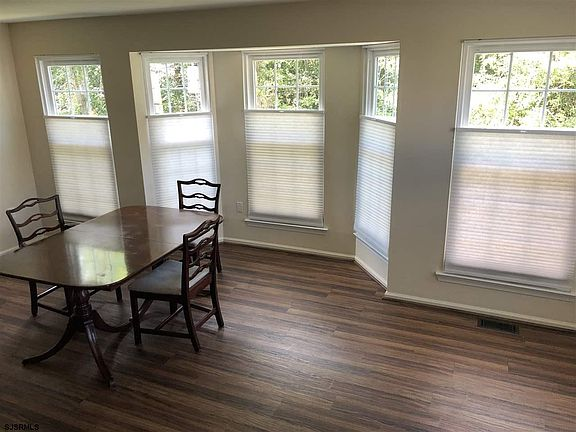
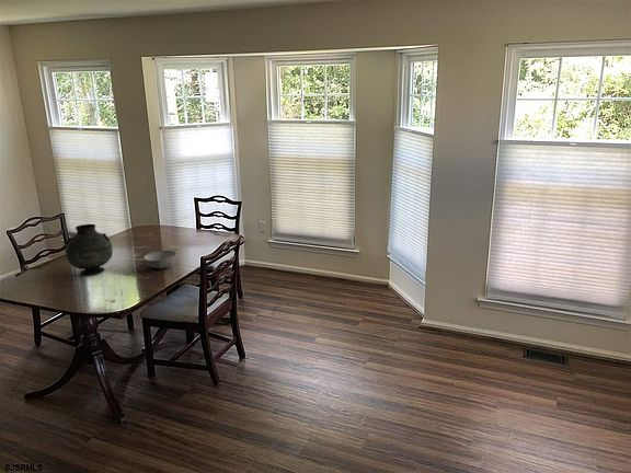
+ bowl (160, 261)
+ vase (89, 249)
